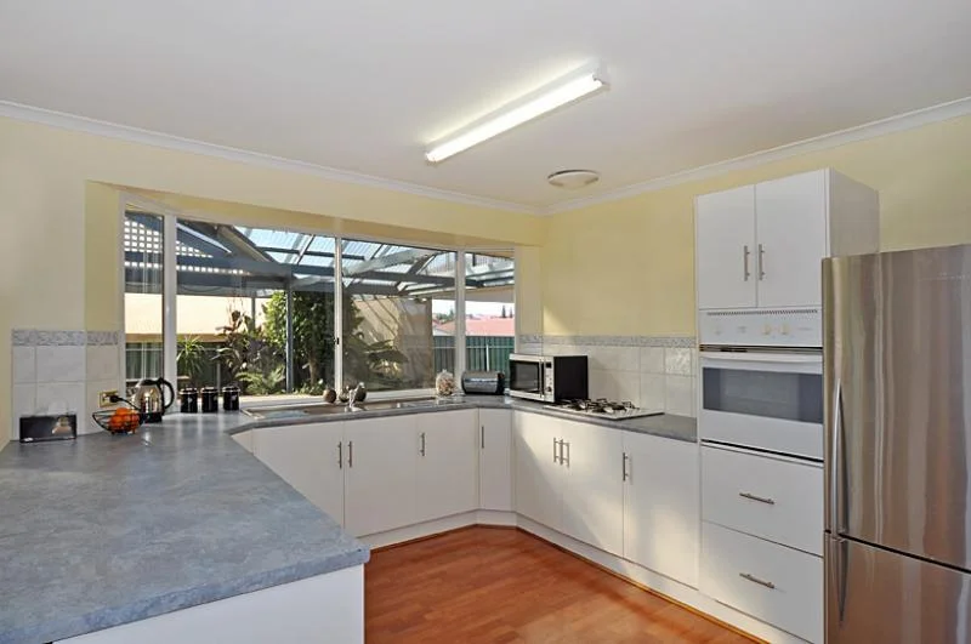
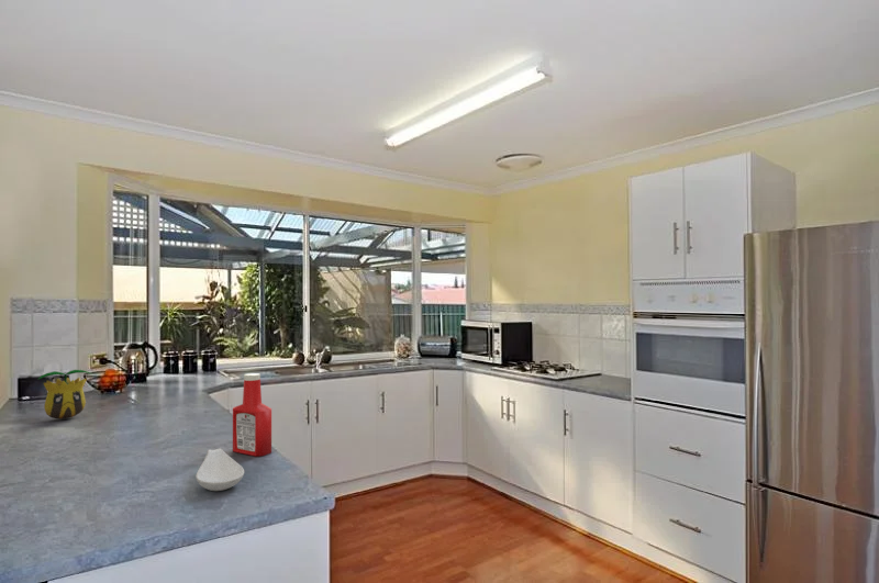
+ spoon rest (216, 468)
+ soap bottle (252, 413)
+ plant pot (65, 394)
